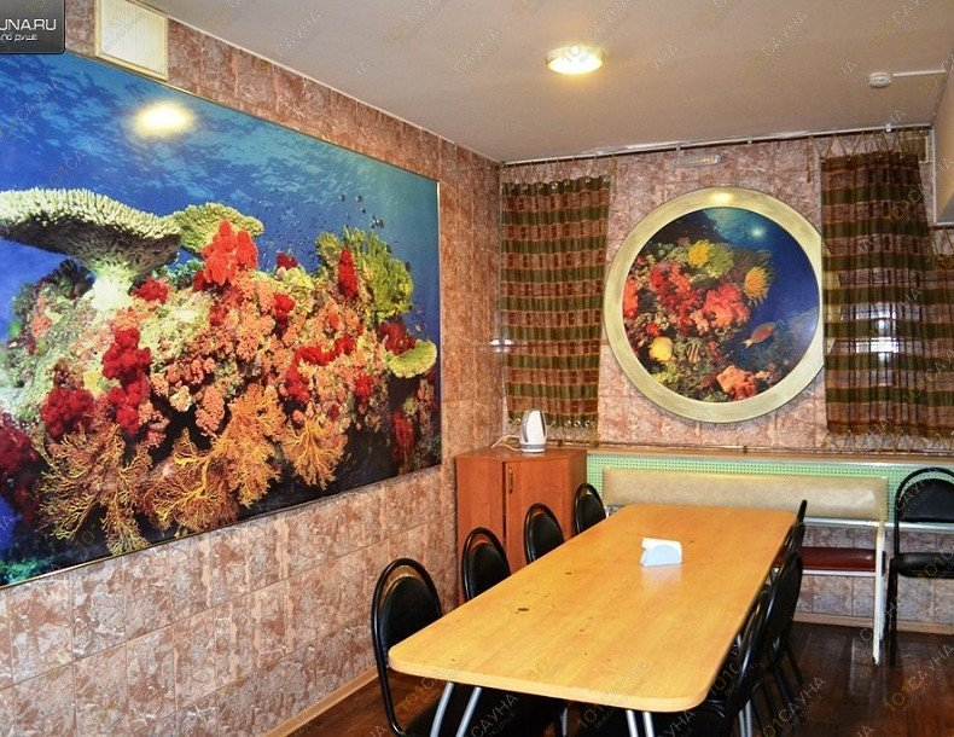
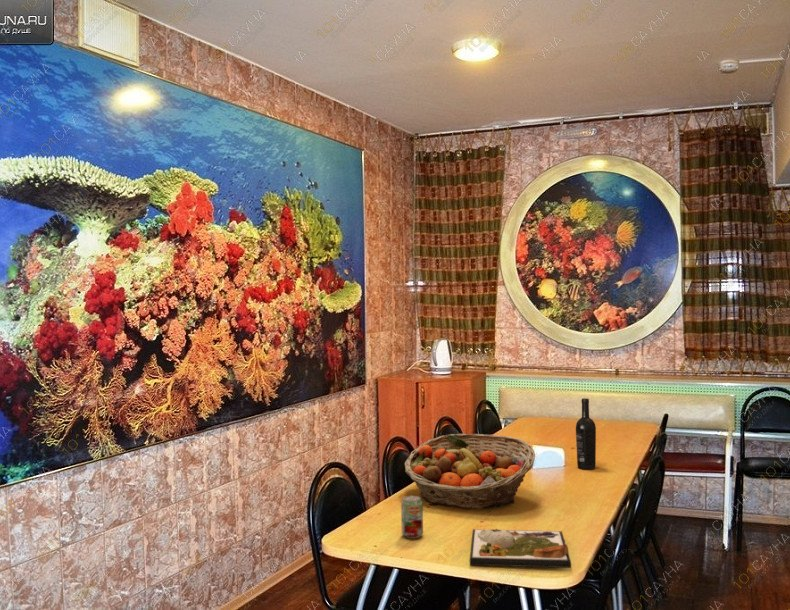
+ beverage can (412, 517)
+ dinner plate (518, 542)
+ fruit basket (469, 469)
+ wine bottle (585, 433)
